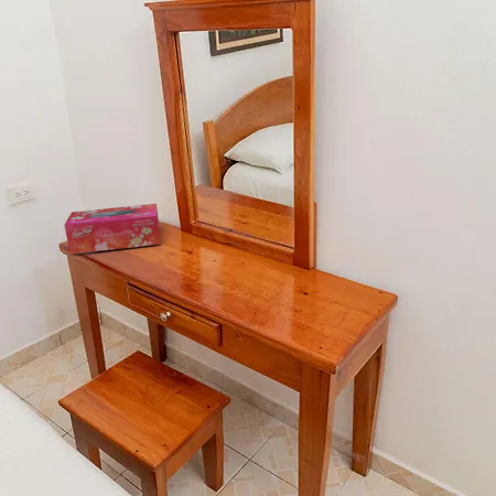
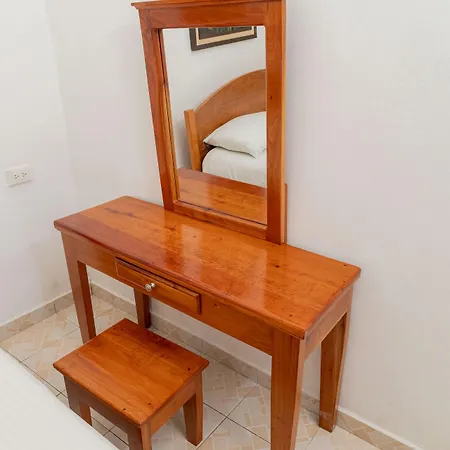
- tissue box (115, 227)
